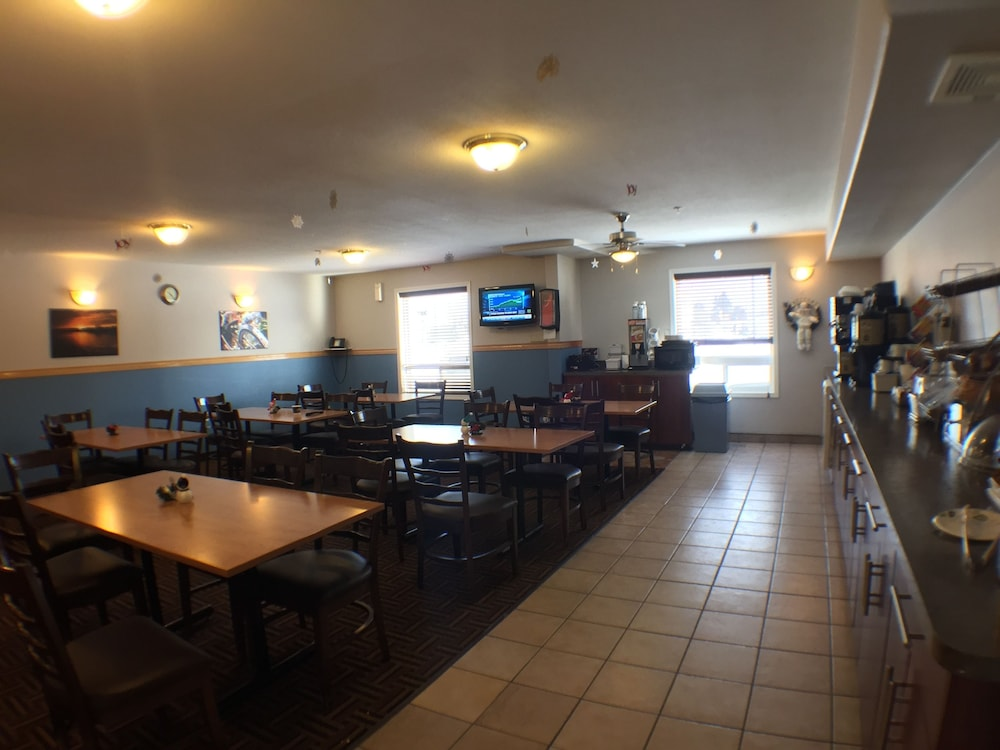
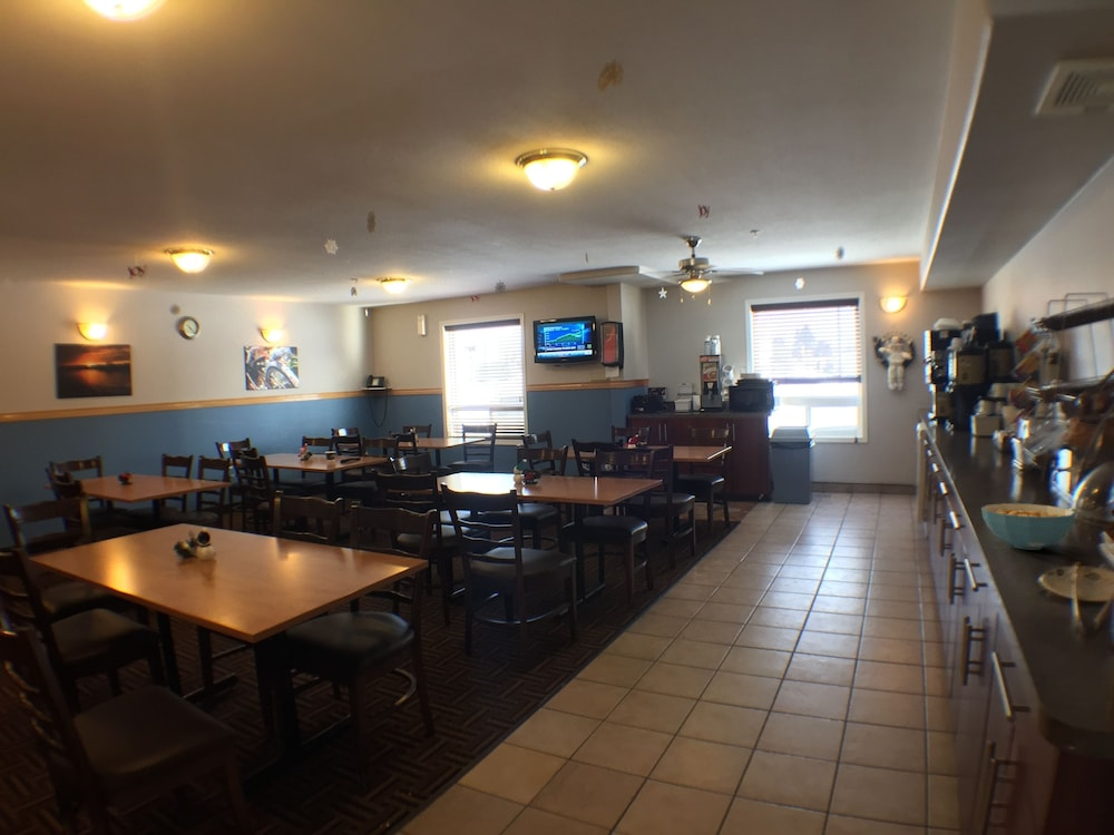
+ cereal bowl (1027, 528)
